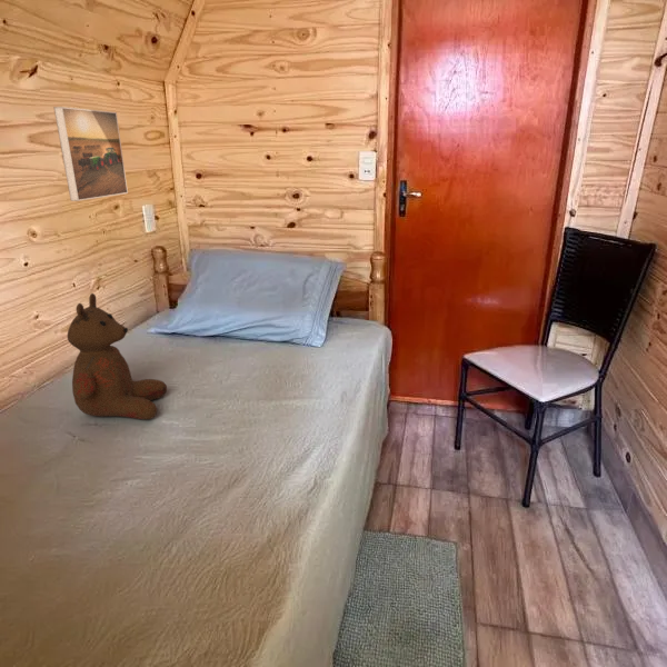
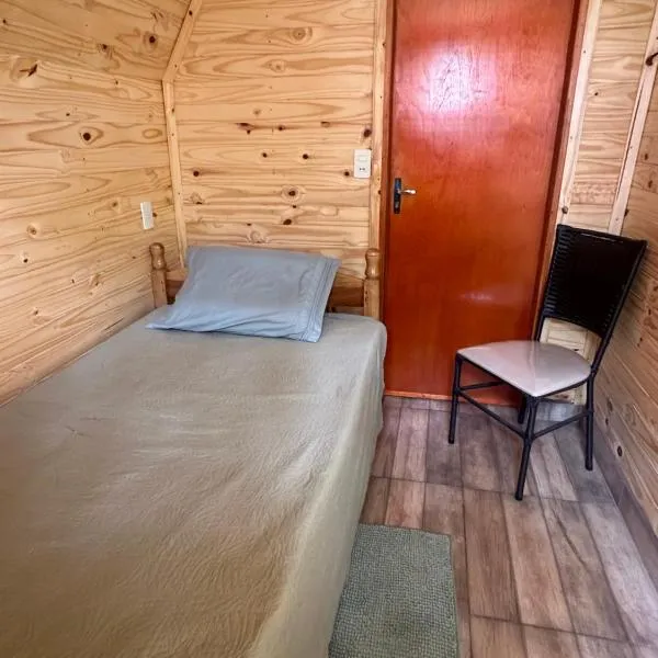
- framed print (94, 155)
- teddy bear (115, 356)
